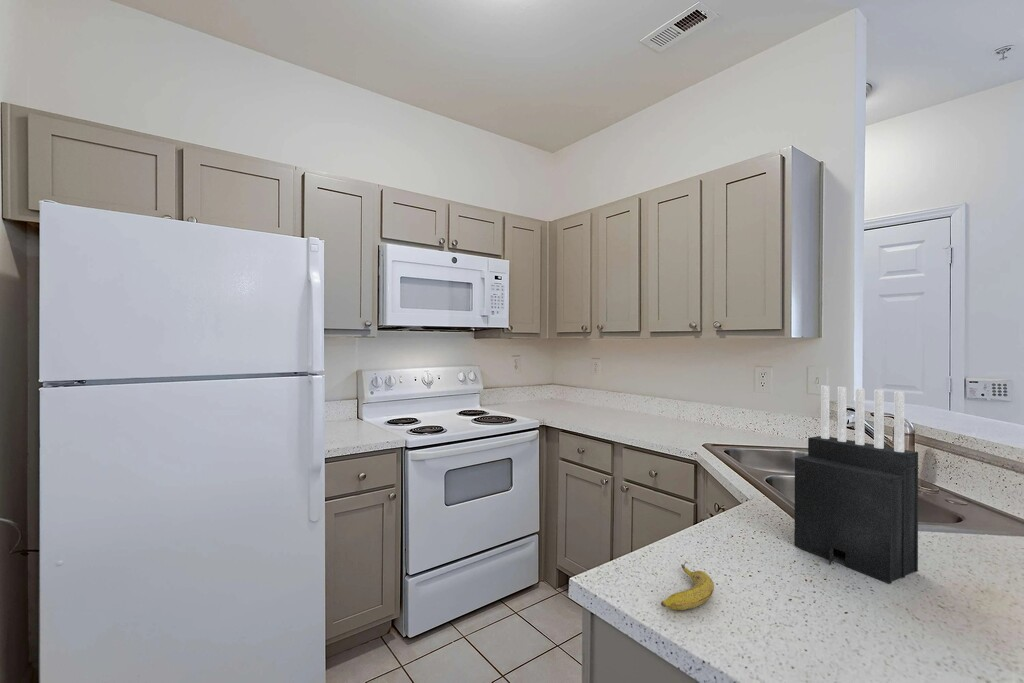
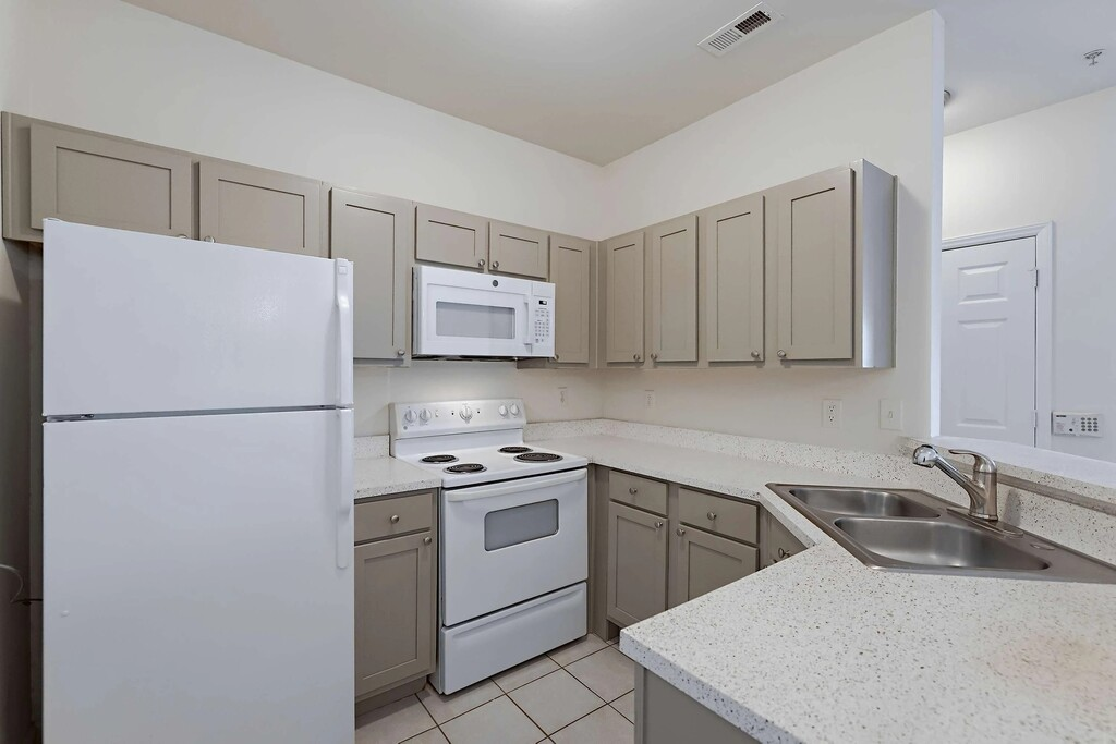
- banana (686, 590)
- knife block (849, 474)
